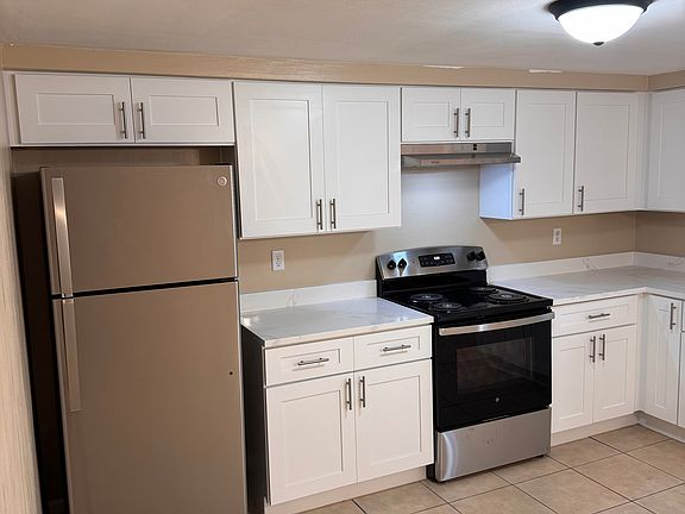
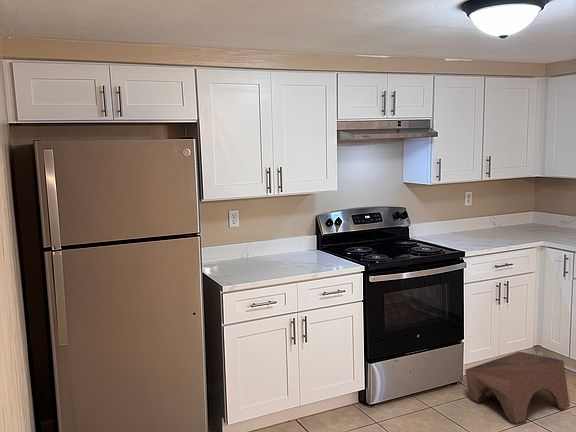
+ stool (516, 380)
